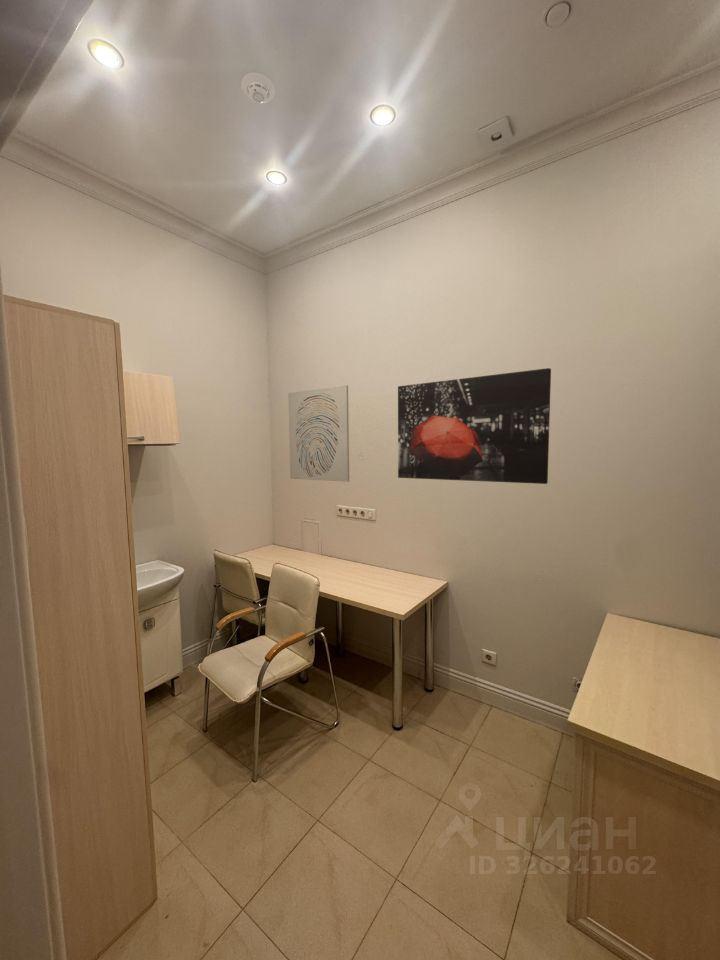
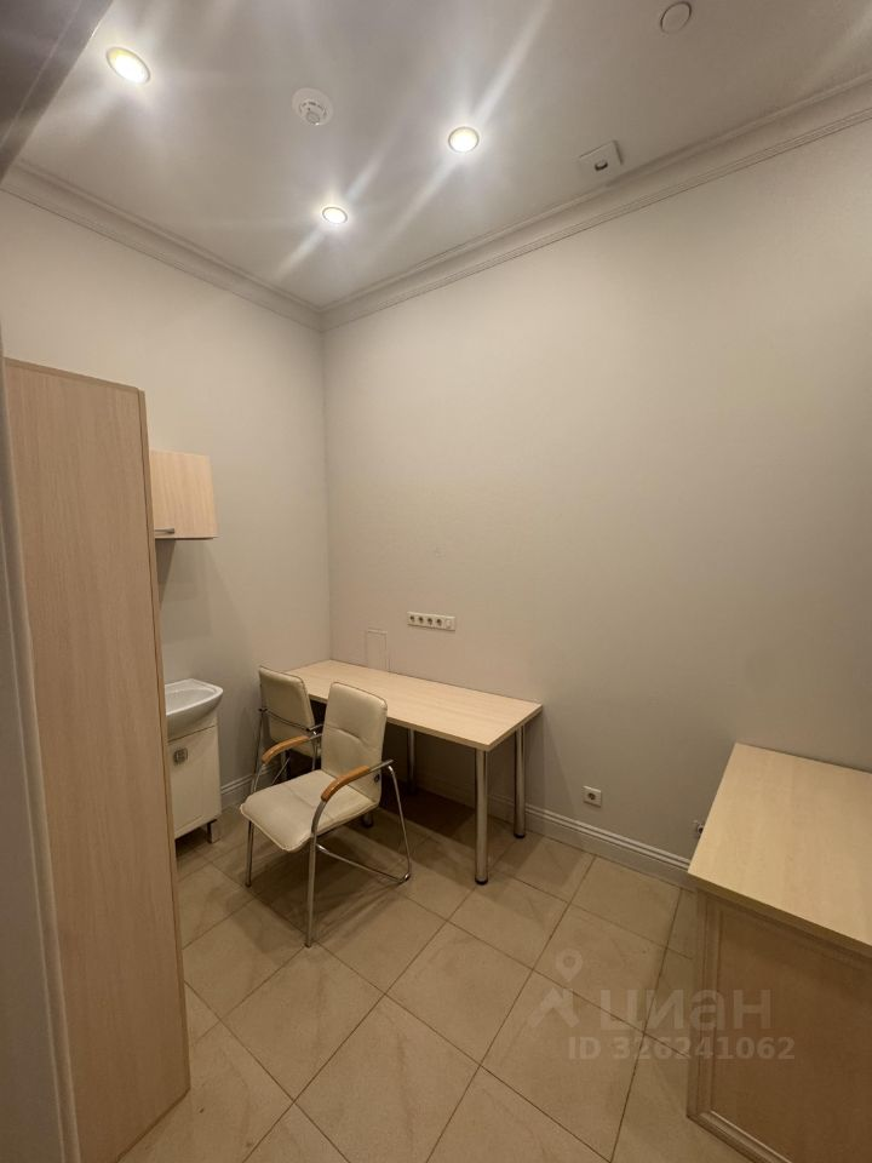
- wall art (465, 430)
- wall art (317, 435)
